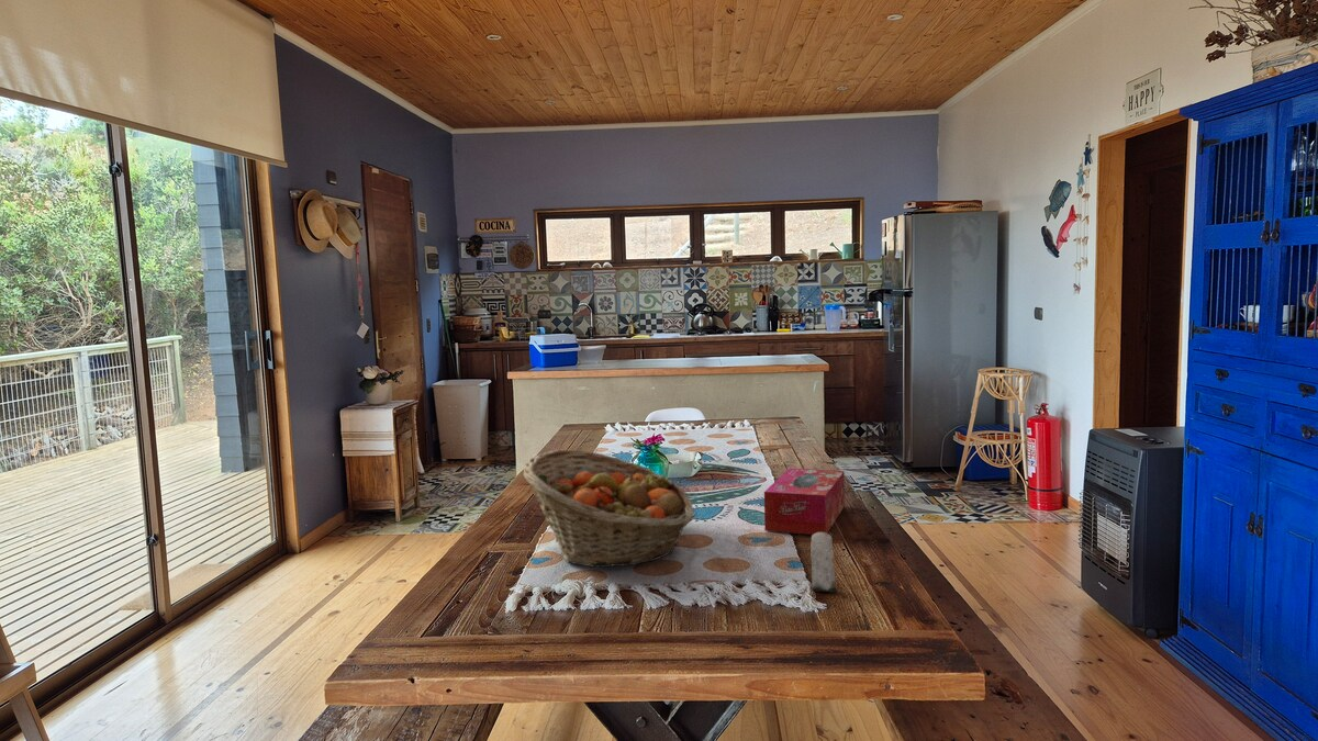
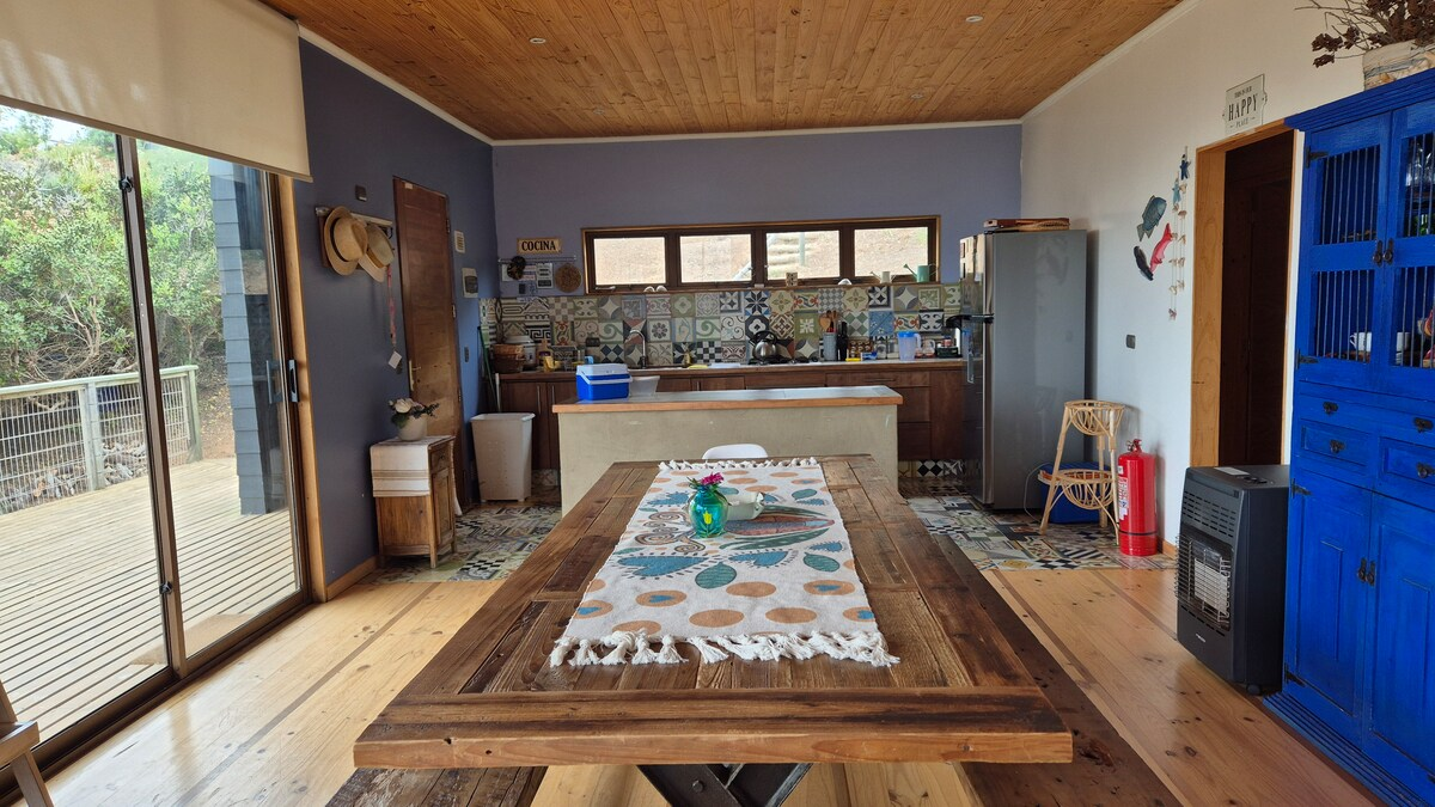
- candle (823, 561)
- tissue box (806, 498)
- fruit basket (610, 501)
